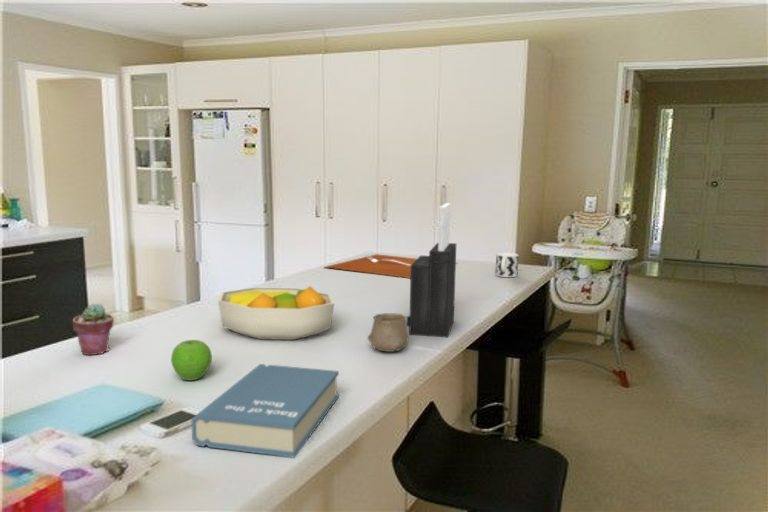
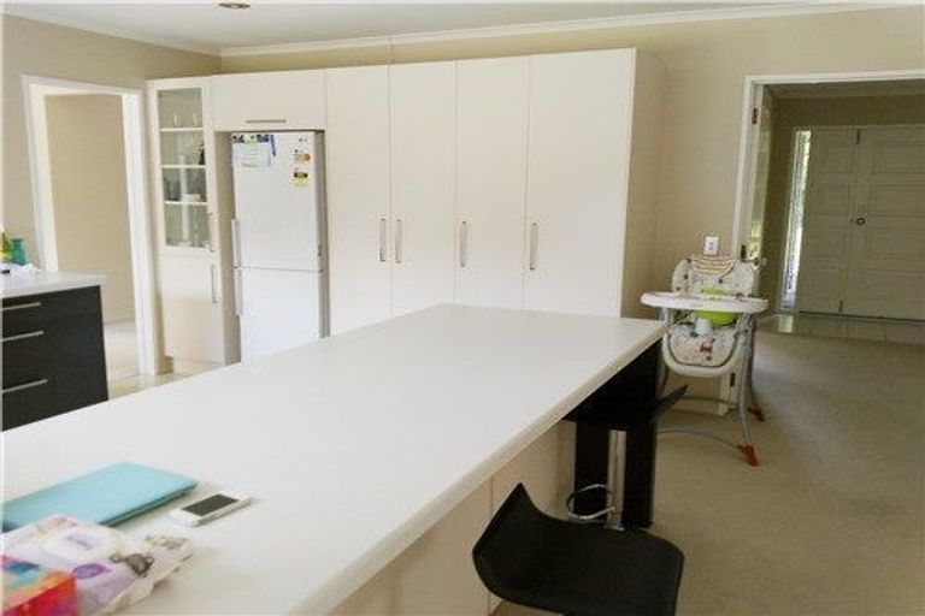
- book (272, 404)
- fruit (191, 360)
- fruit bowl (276, 306)
- knife block (430, 267)
- cup (389, 332)
- cutting board (392, 262)
- cup (506, 265)
- potted succulent (93, 327)
